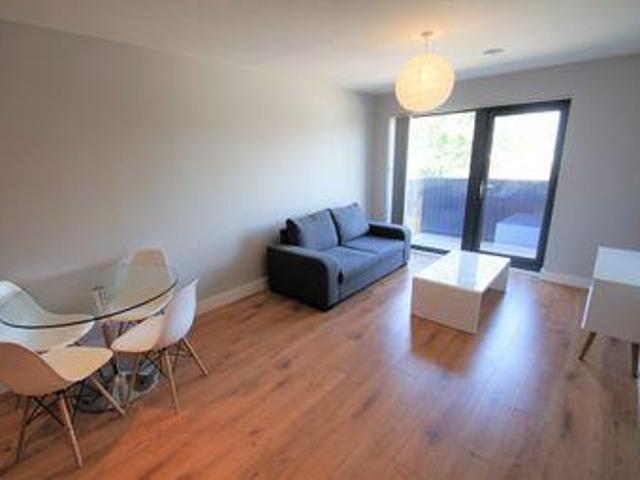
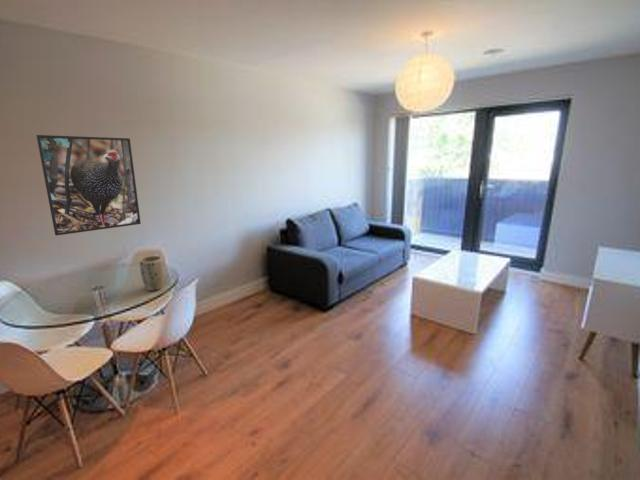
+ plant pot (152, 273)
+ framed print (94, 184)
